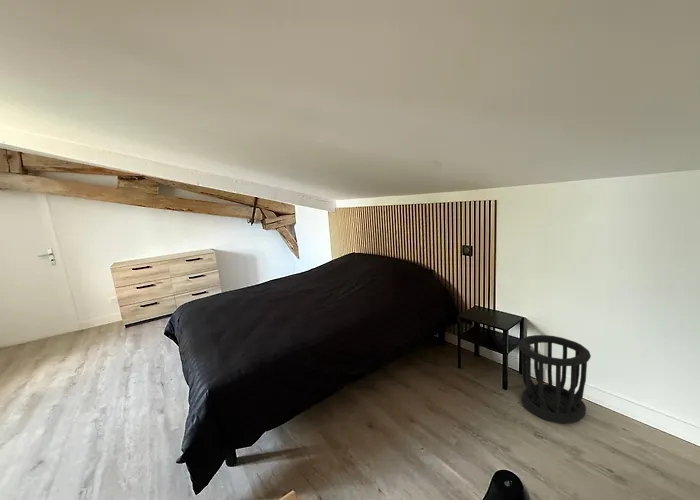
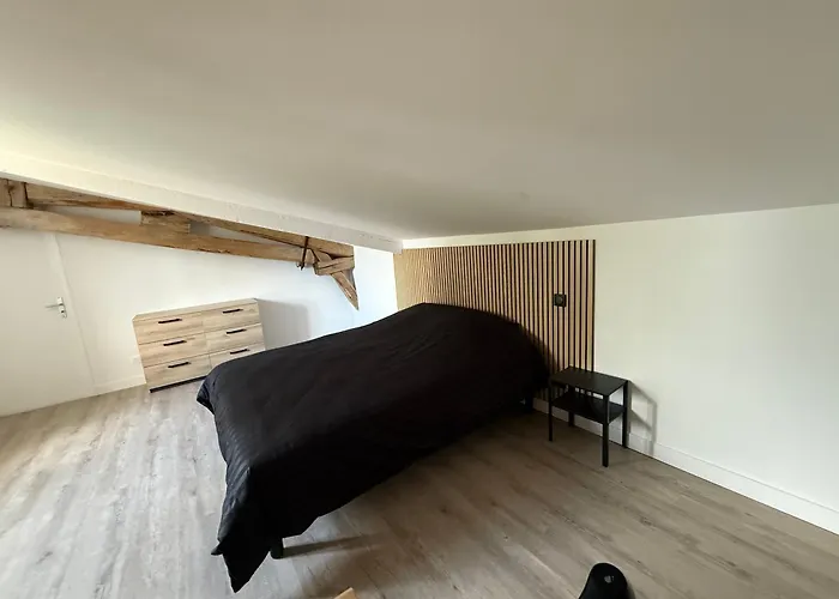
- wastebasket (551, 376)
